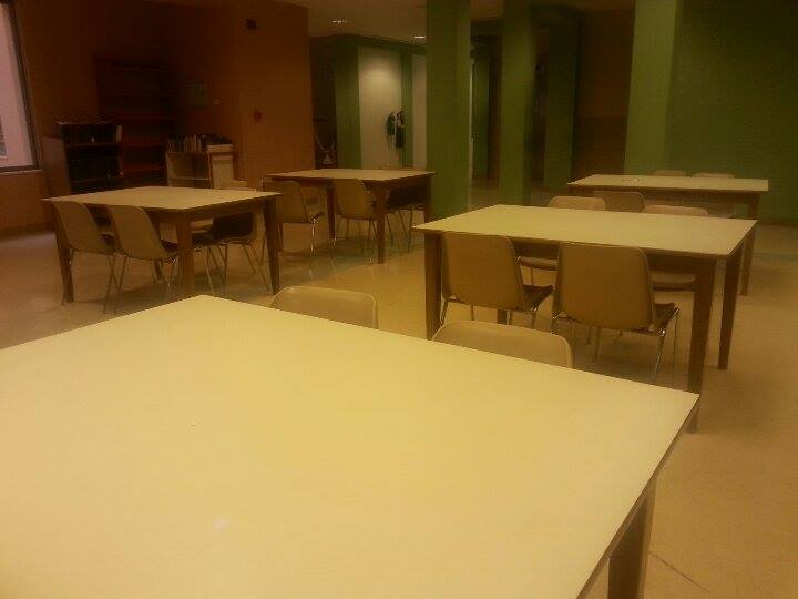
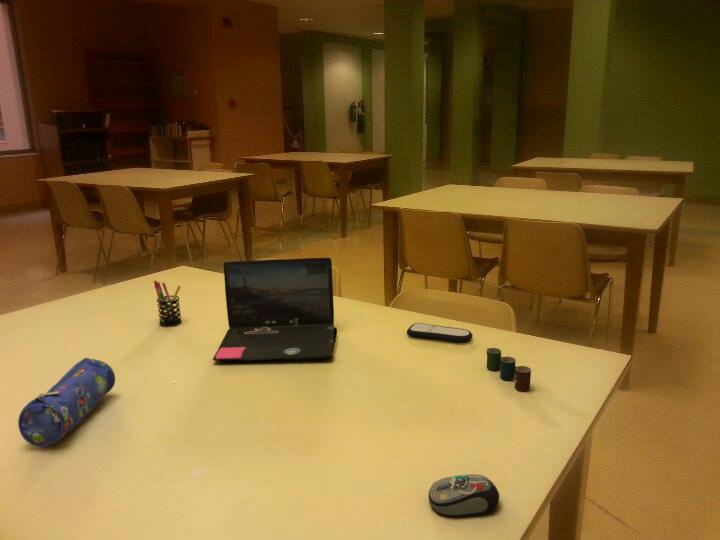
+ pencil case (69, 397)
+ pen holder (166, 302)
+ cup (506, 361)
+ laptop (275, 308)
+ computer mouse (463, 491)
+ remote control (439, 332)
